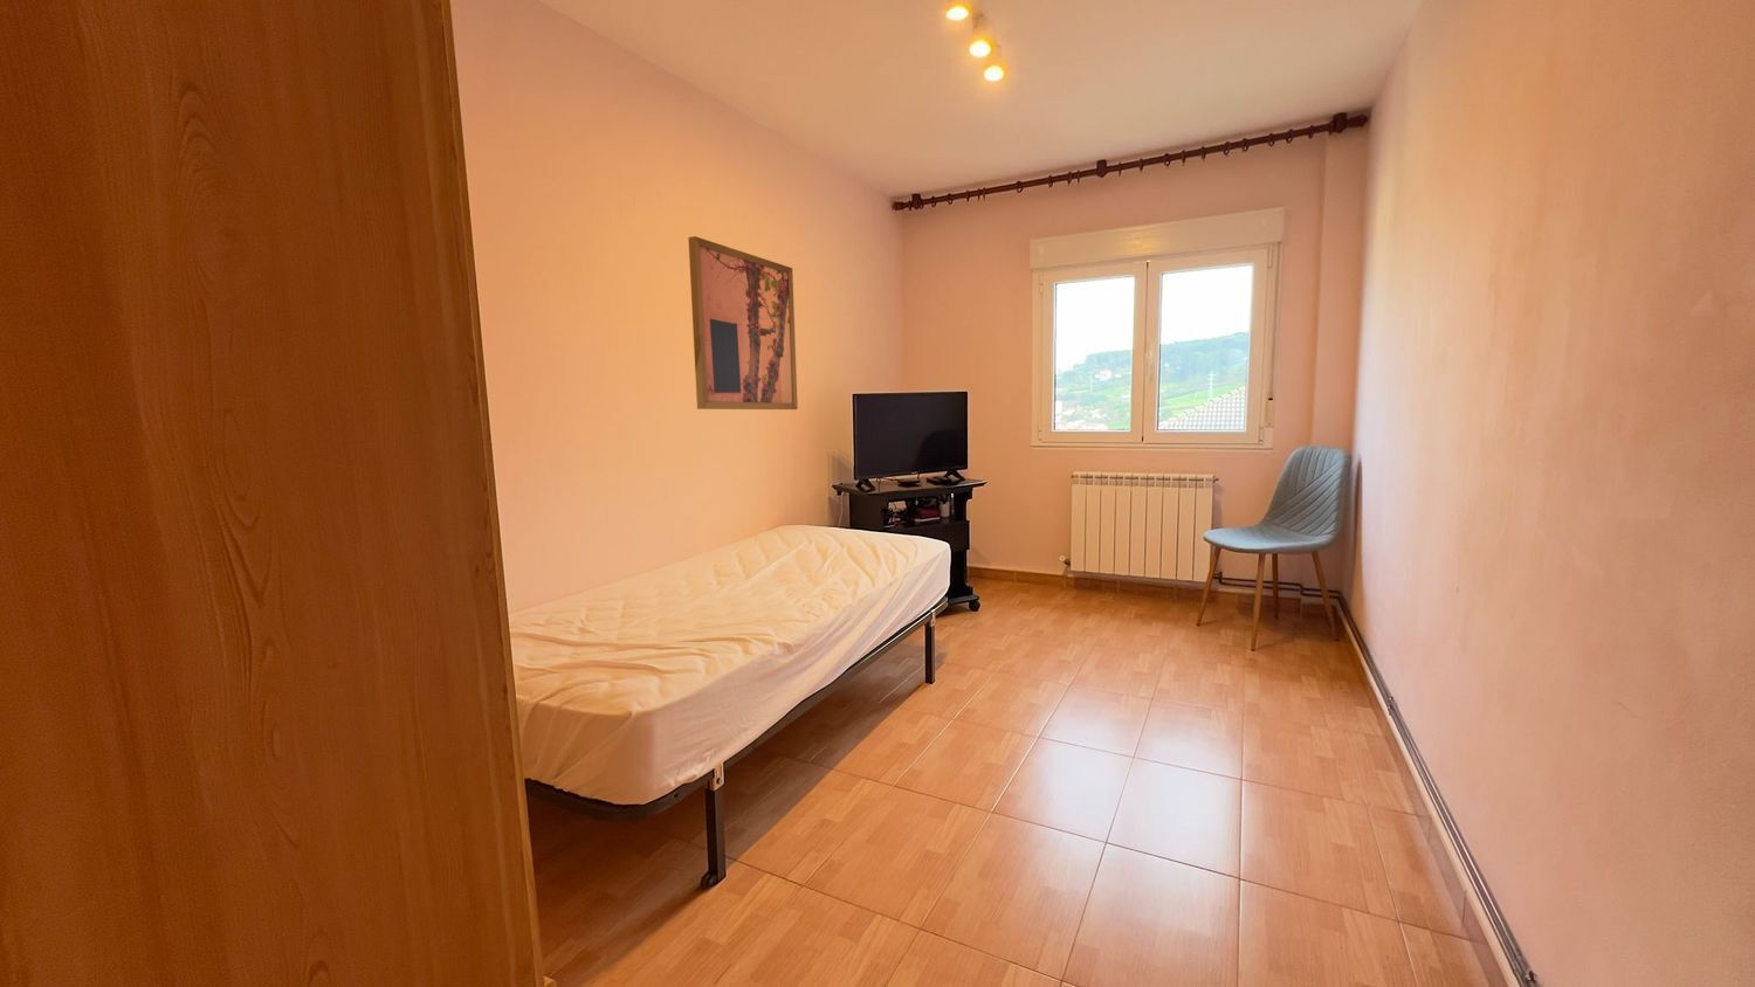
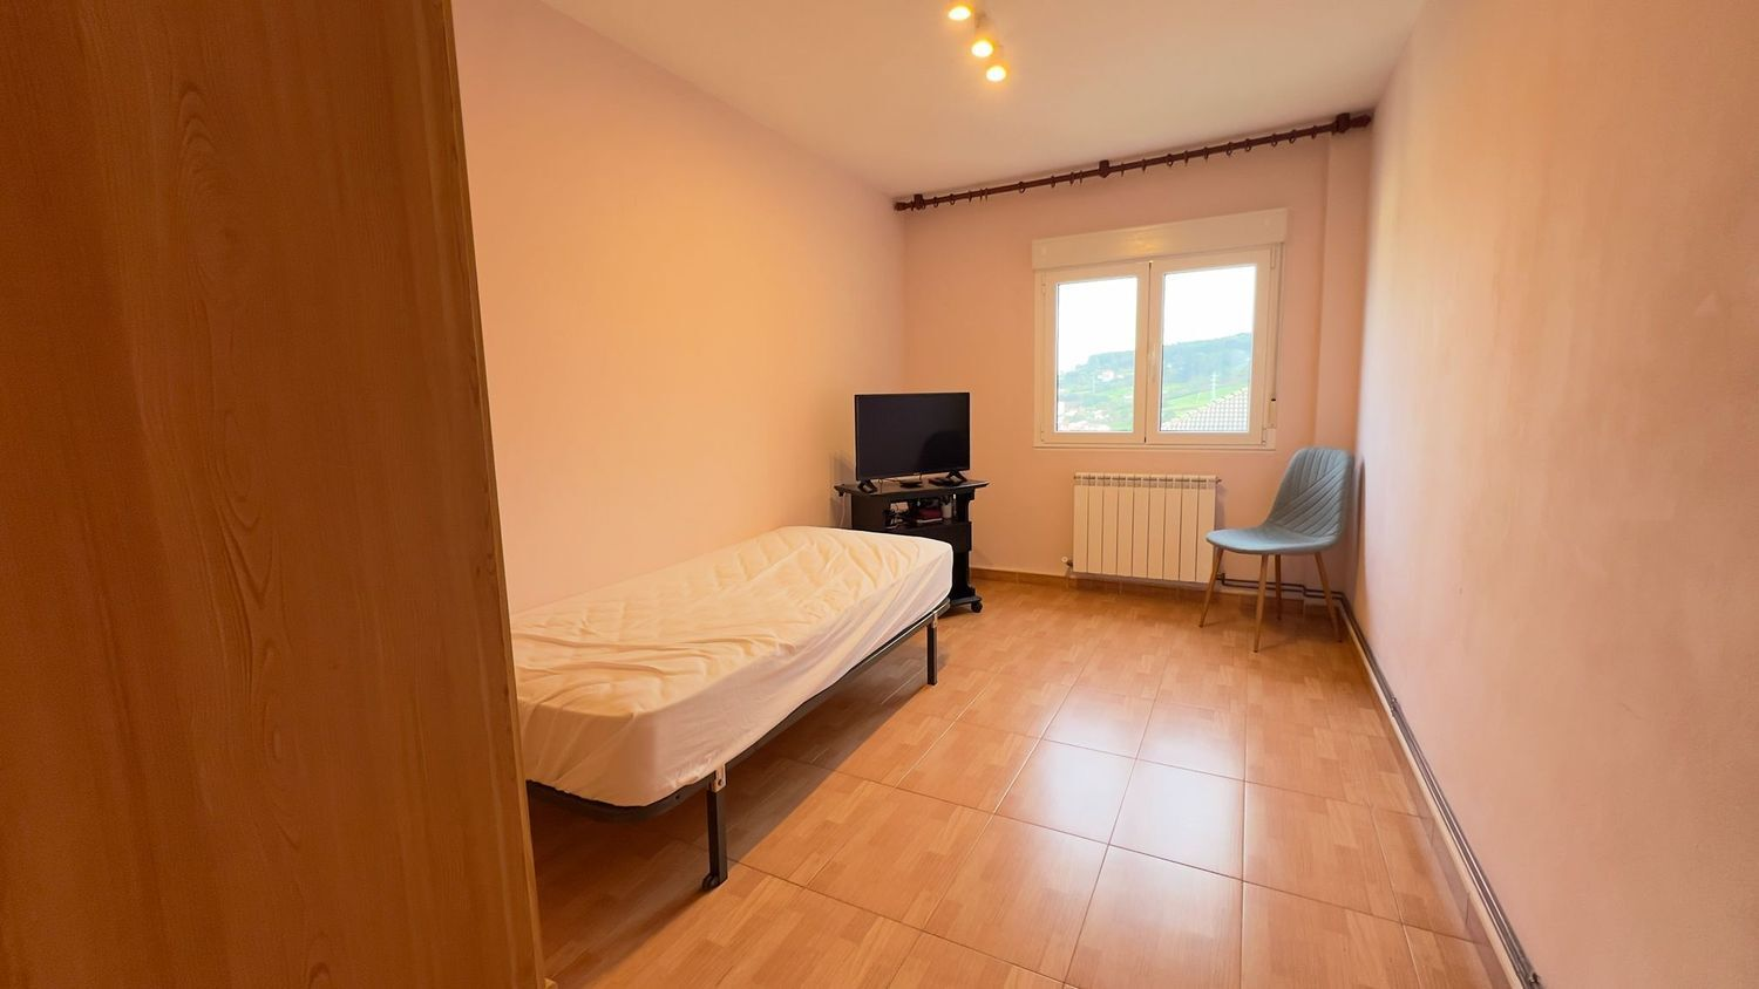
- wall art (749, 333)
